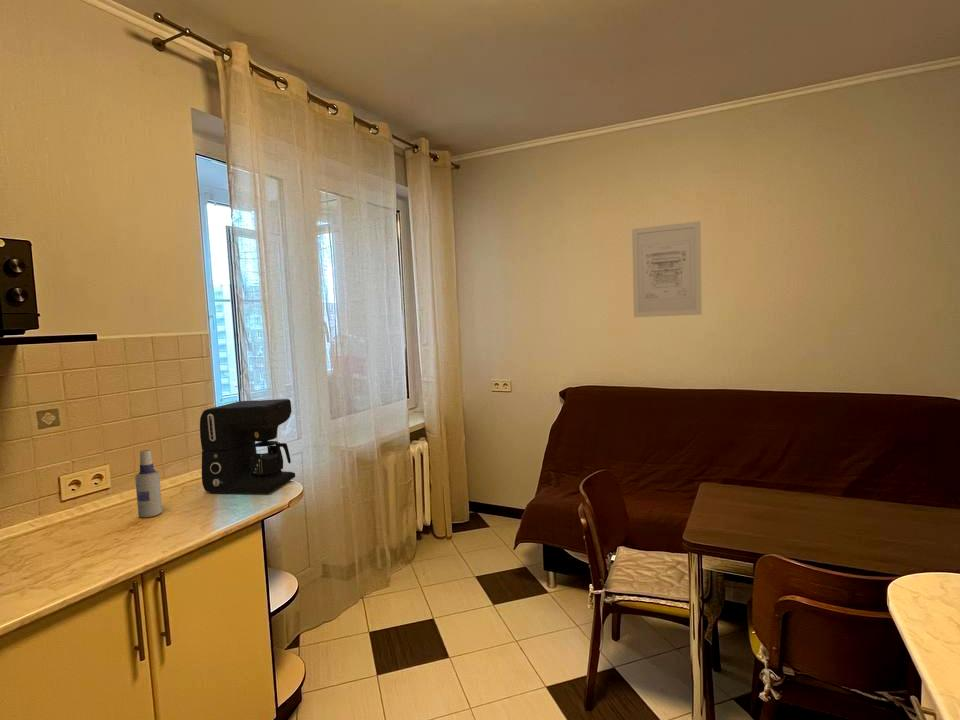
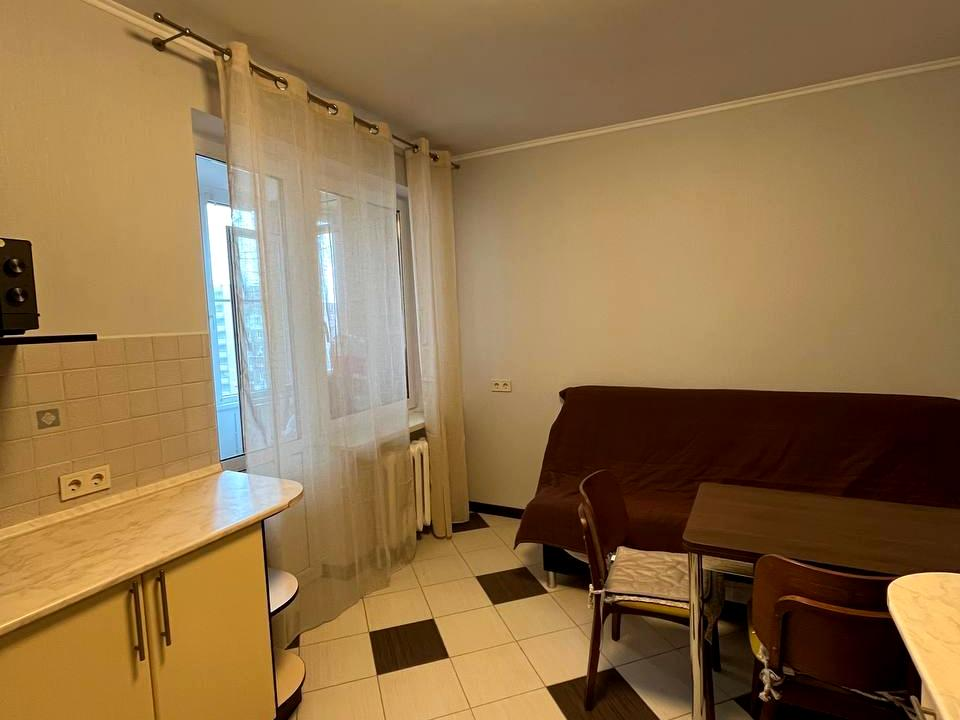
- wall art (666, 270)
- spray bottle (147, 482)
- coffee maker (251, 444)
